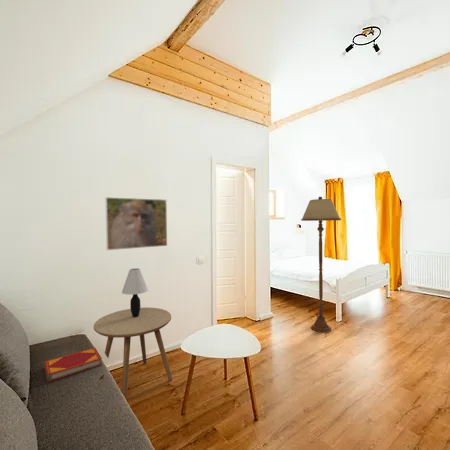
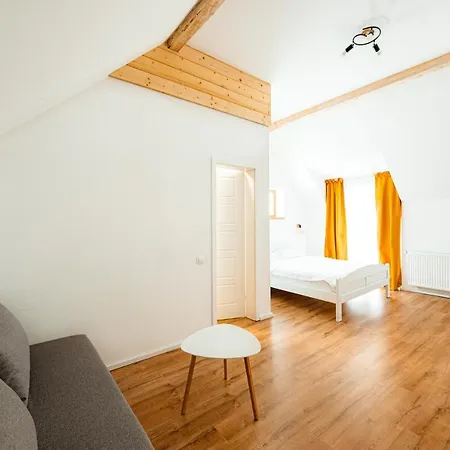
- hardback book (73, 362)
- side table (129, 350)
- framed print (138, 223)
- floor lamp (321, 262)
- table lamp (135, 292)
